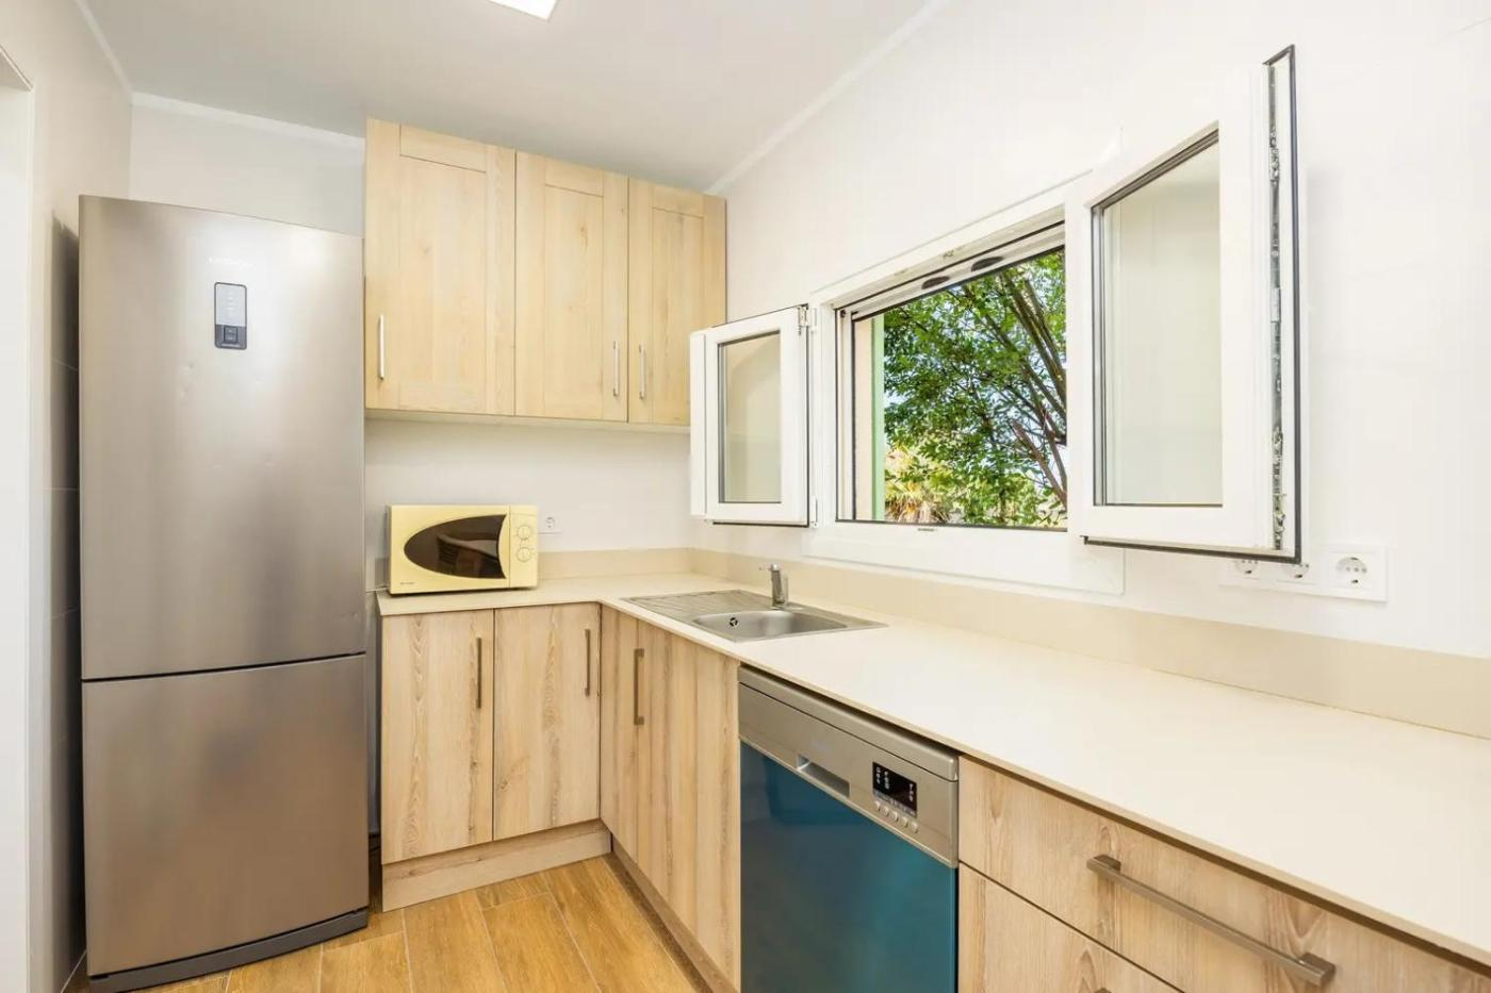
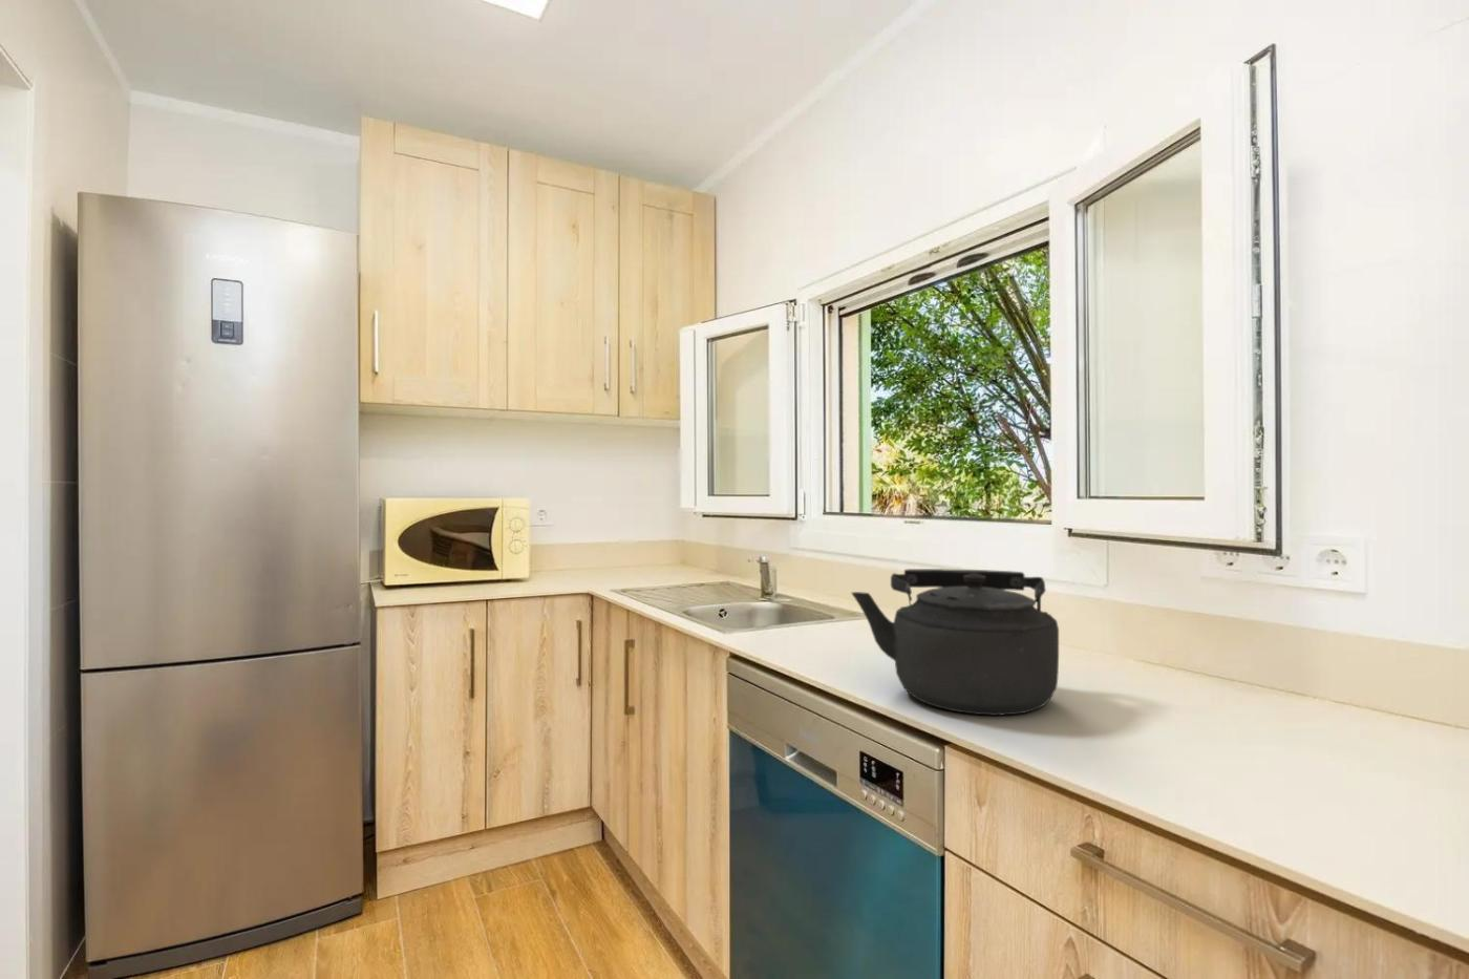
+ kettle (968, 633)
